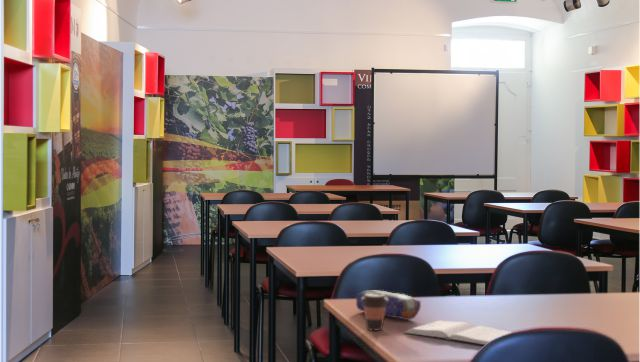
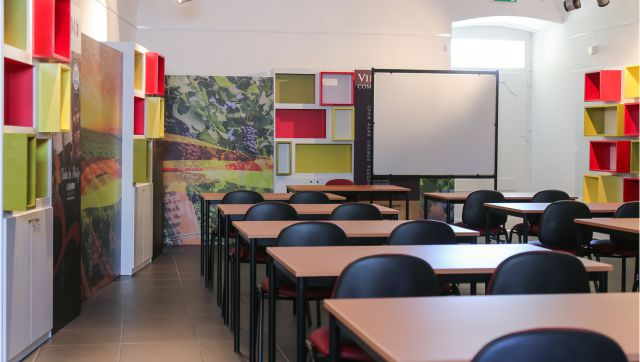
- coffee cup (374, 311)
- book (460, 331)
- pencil case (387, 303)
